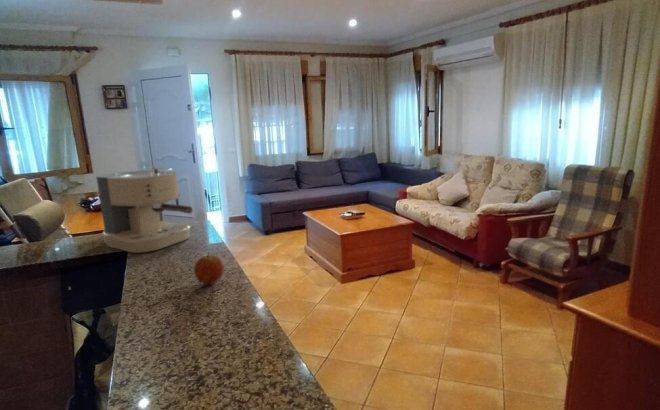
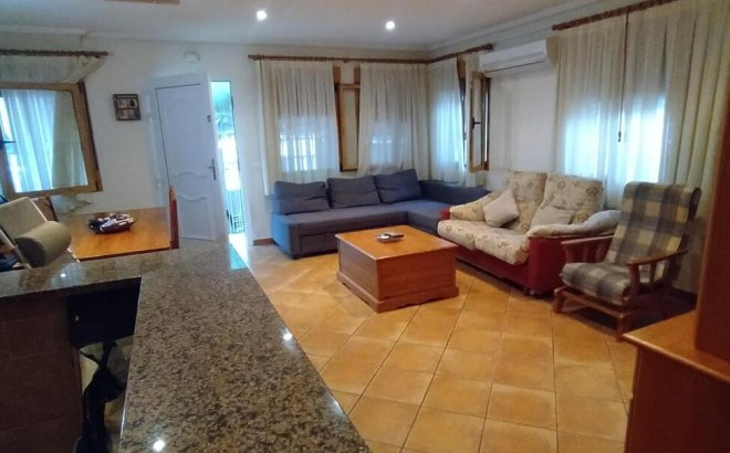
- coffee maker (149, 206)
- fruit (208, 267)
